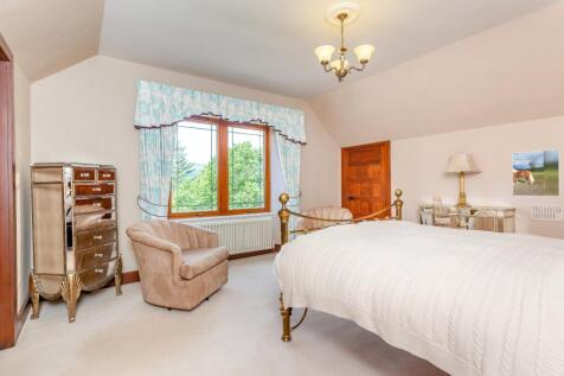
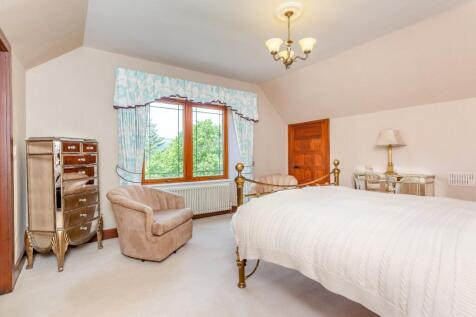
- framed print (534, 173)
